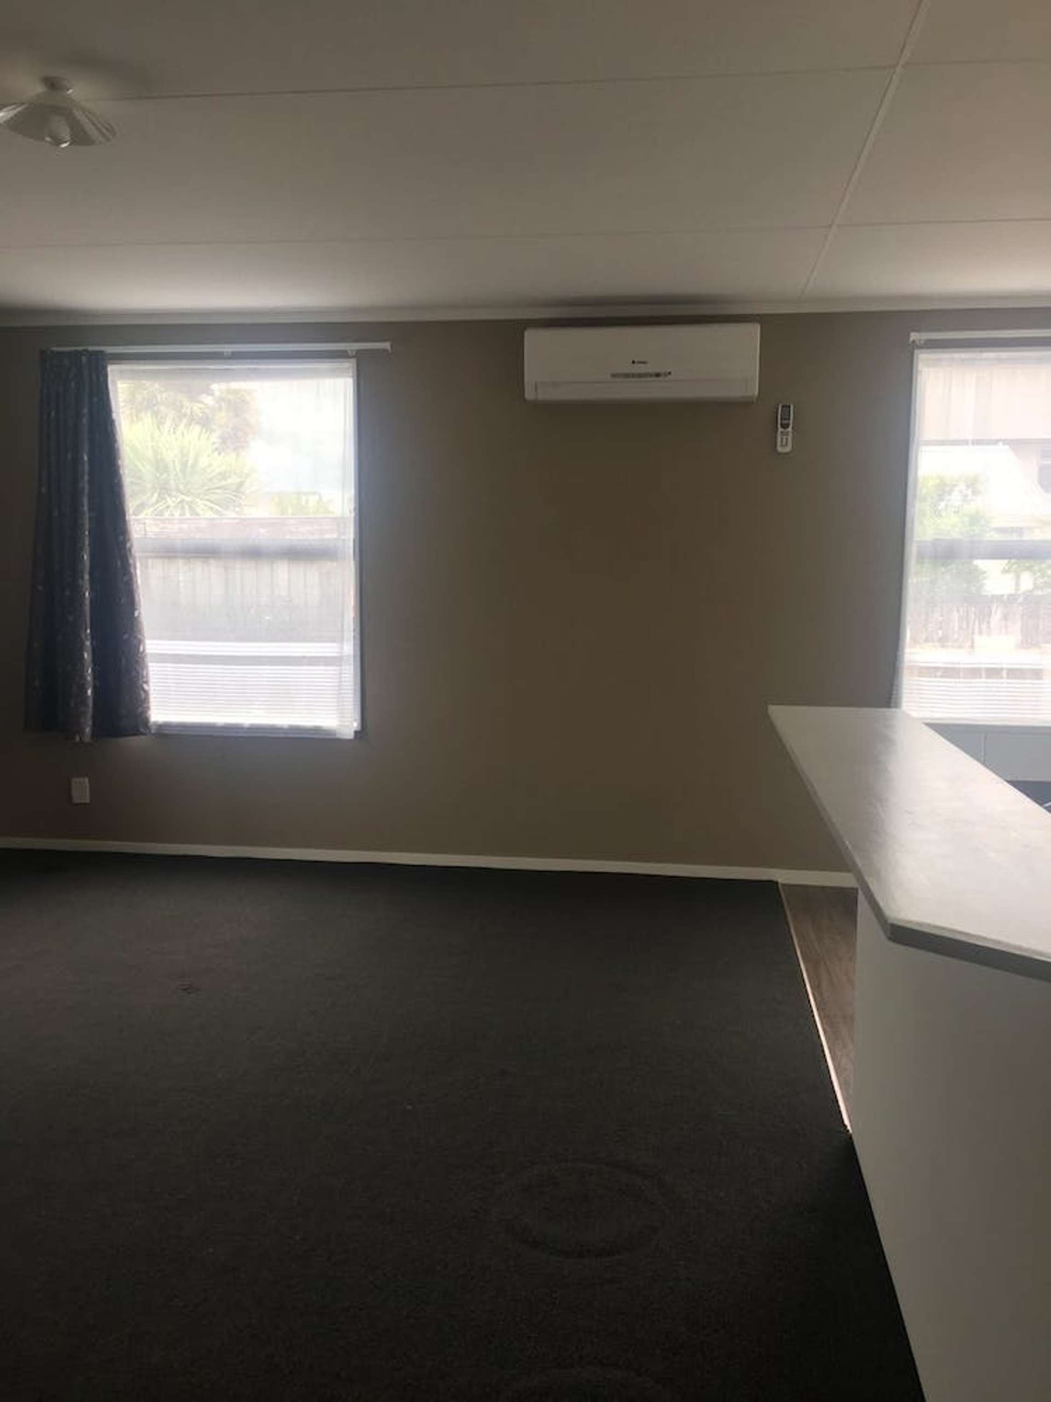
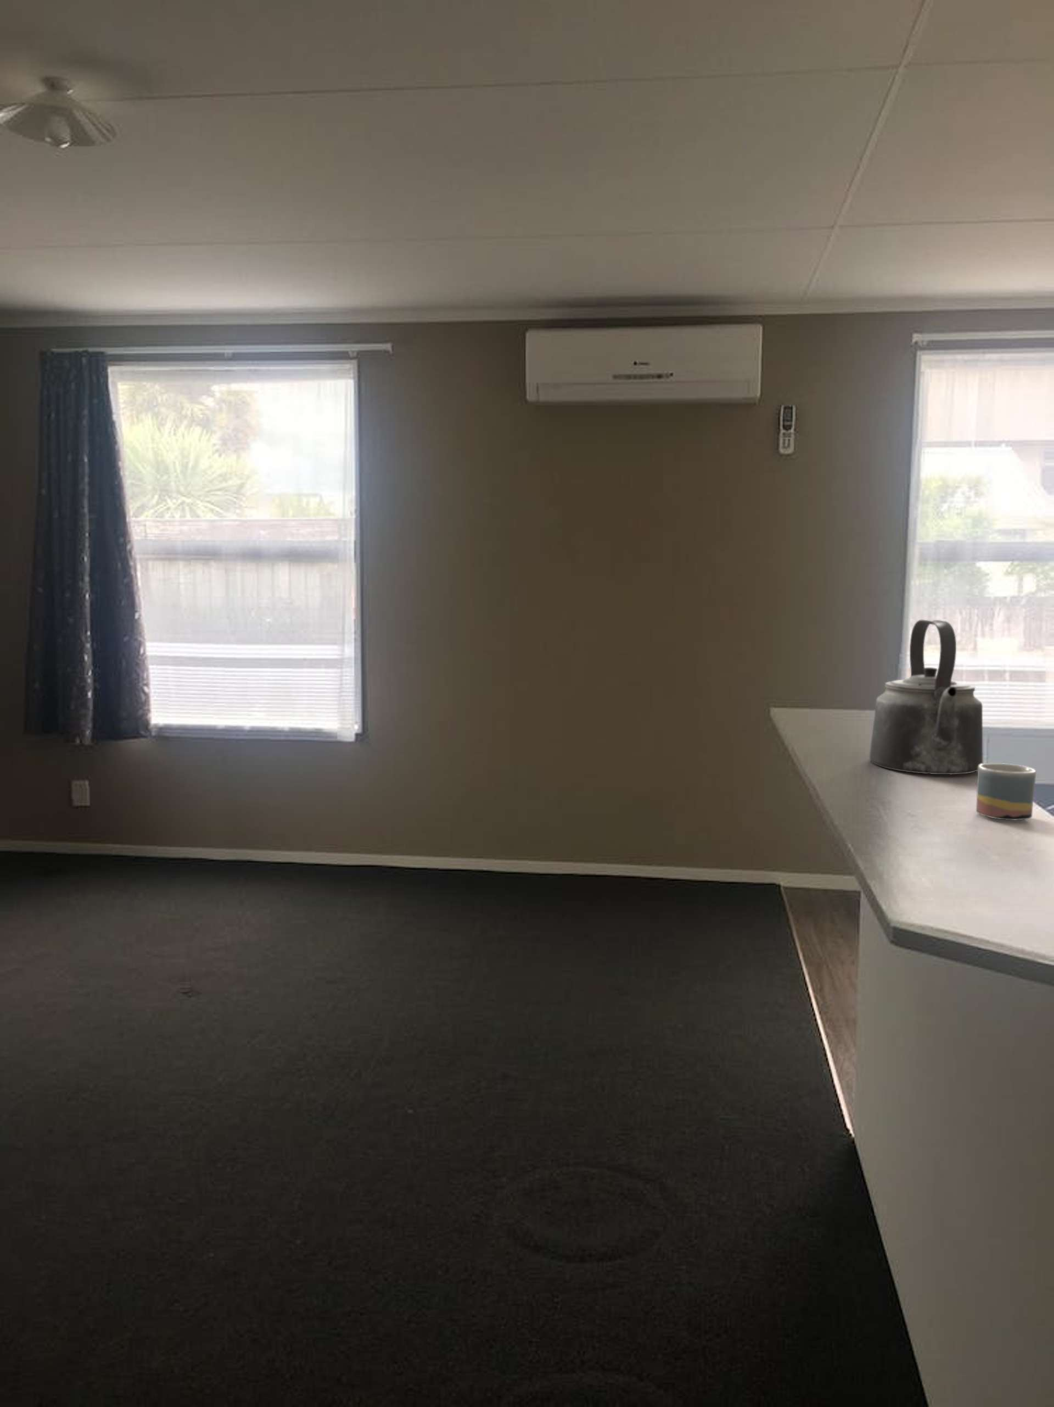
+ kettle (931, 695)
+ mug (1002, 790)
